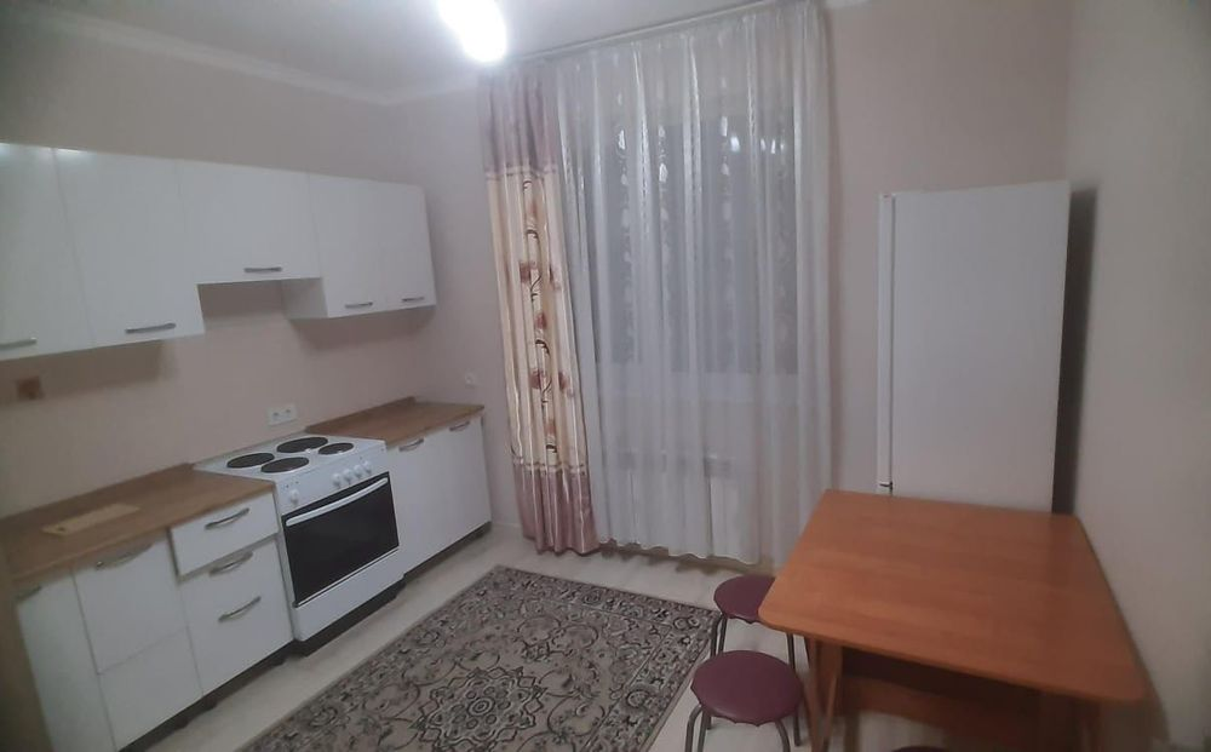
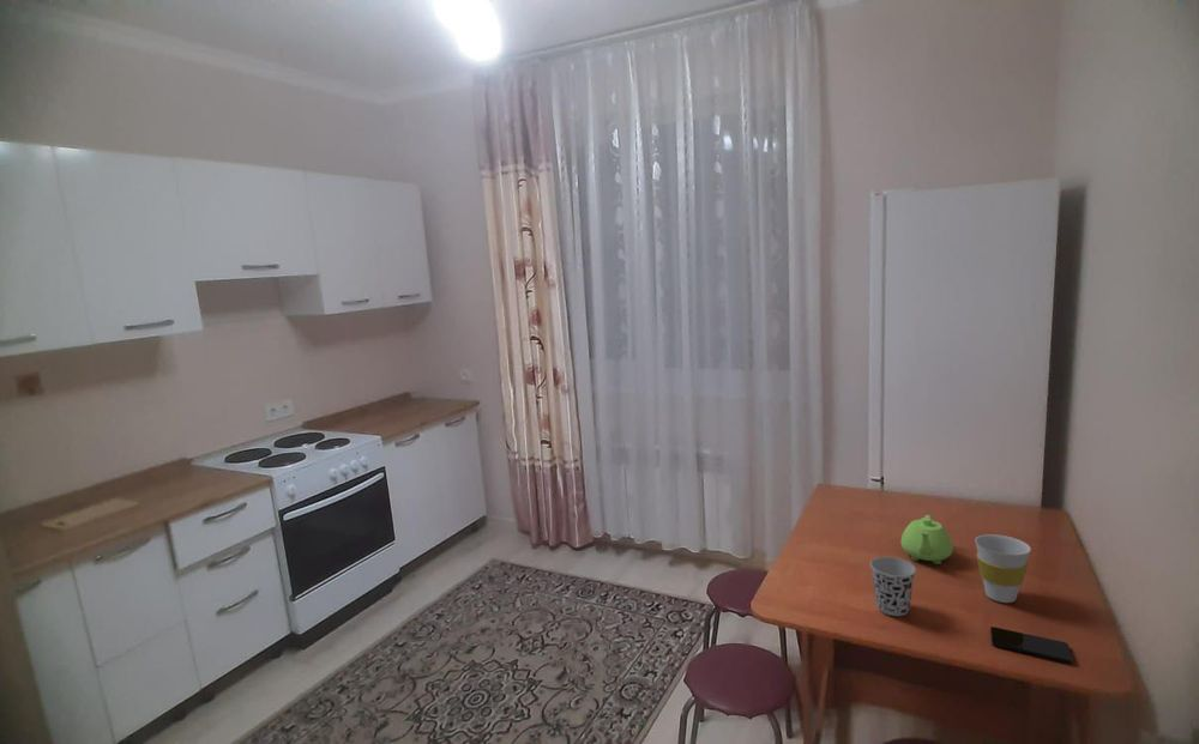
+ cup (1001, 570)
+ teapot (926, 538)
+ smartphone (1029, 643)
+ cup (892, 587)
